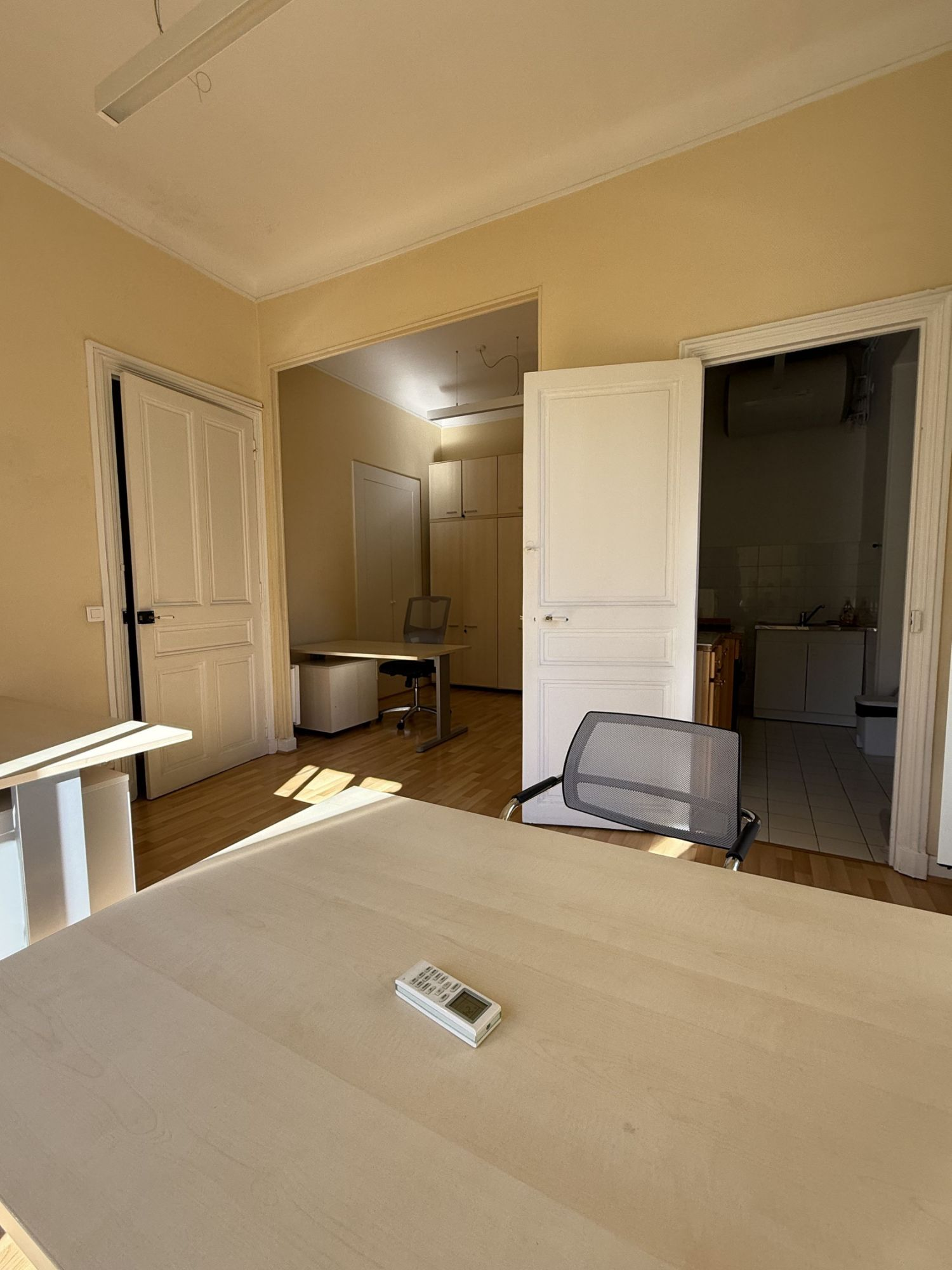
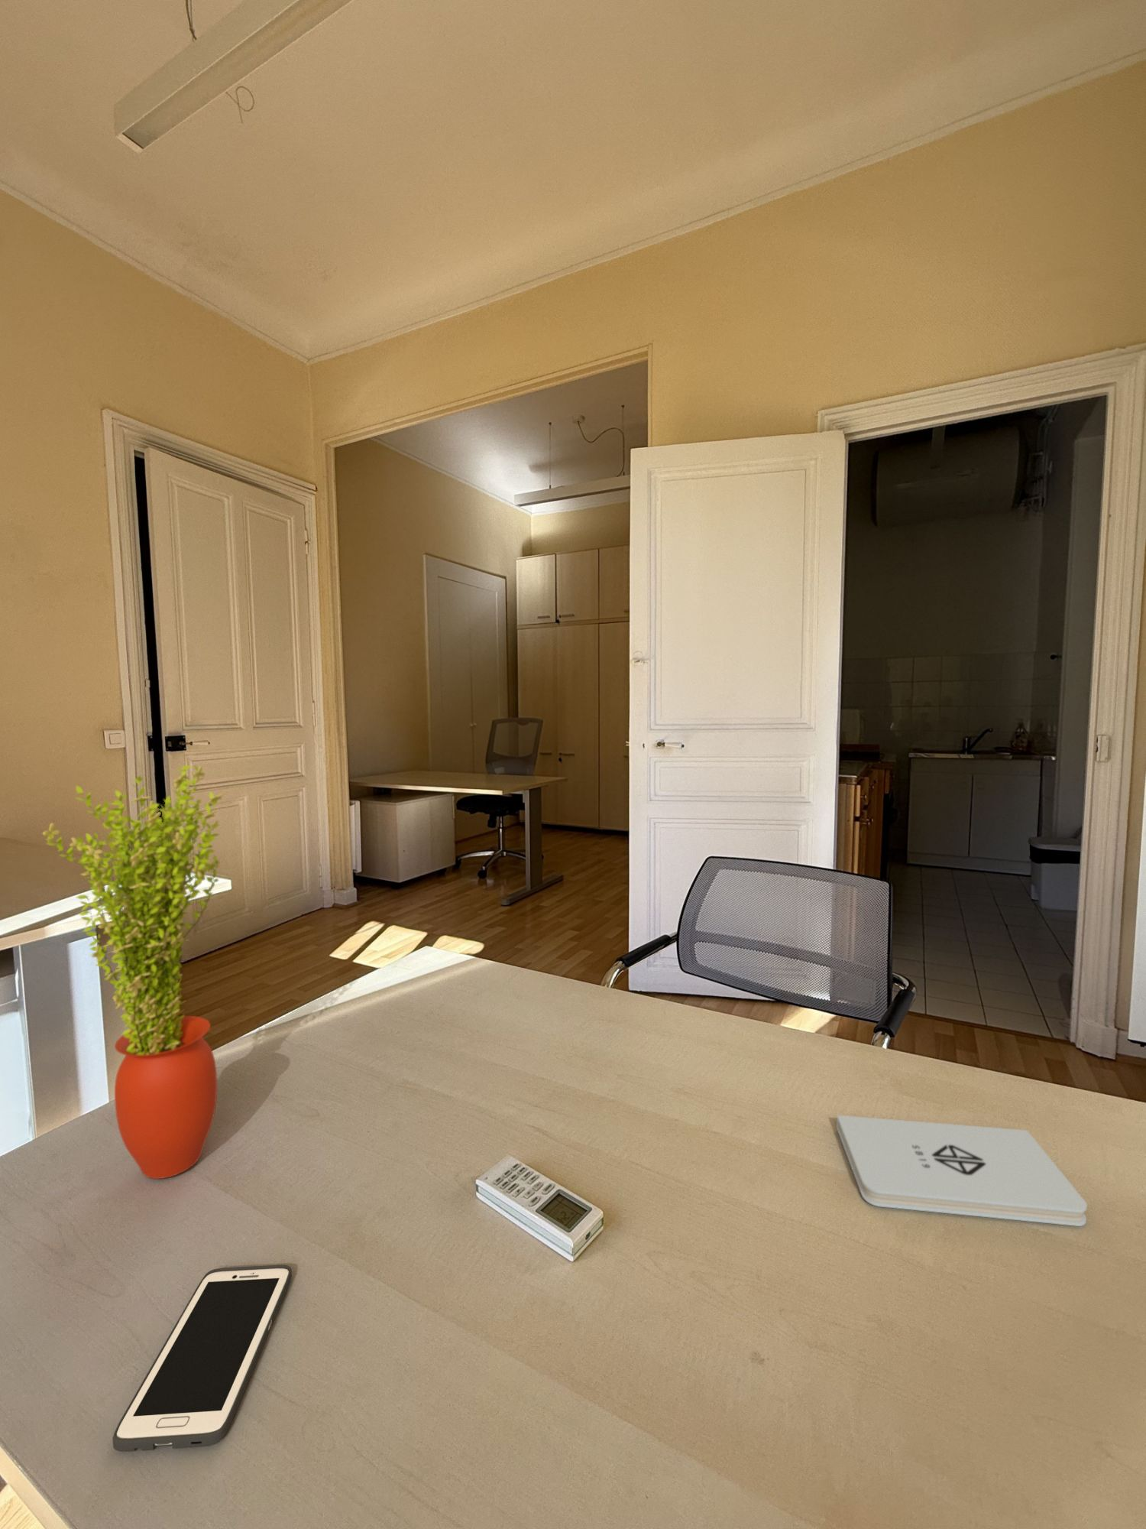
+ notepad (951, 1165)
+ cell phone (213, 1346)
+ potted plant (155, 962)
